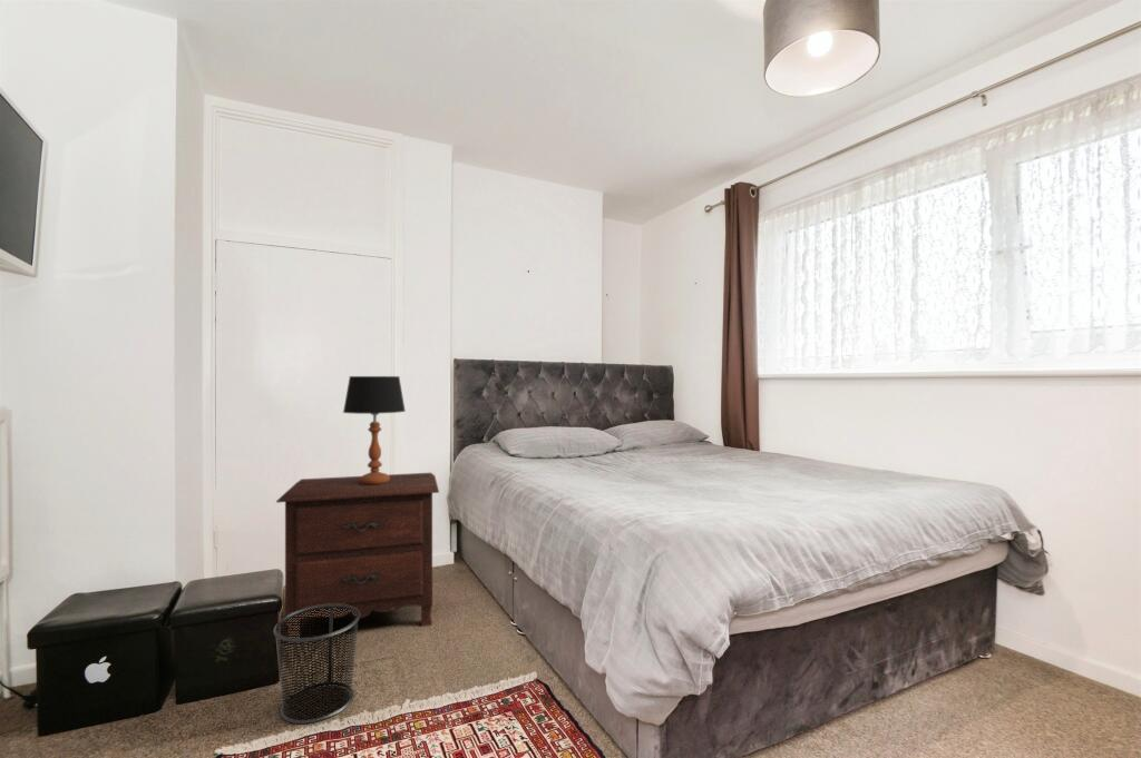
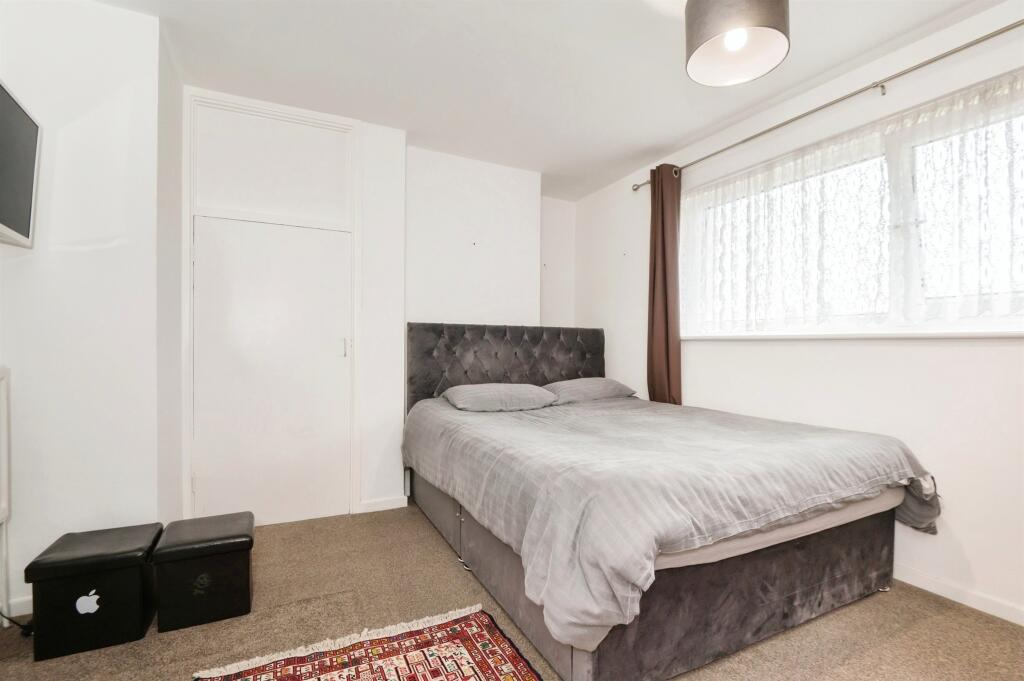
- waste bin (319, 661)
- table lamp (374, 429)
- nightstand (364, 550)
